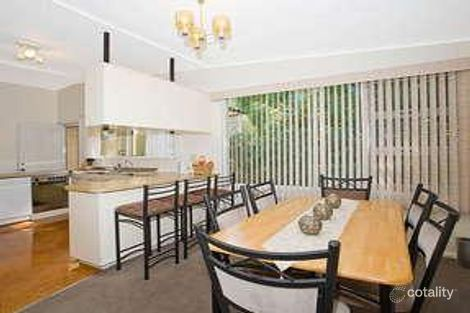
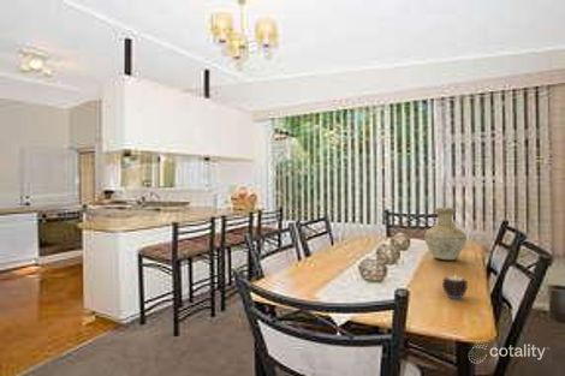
+ candle (454, 285)
+ vase (445, 233)
